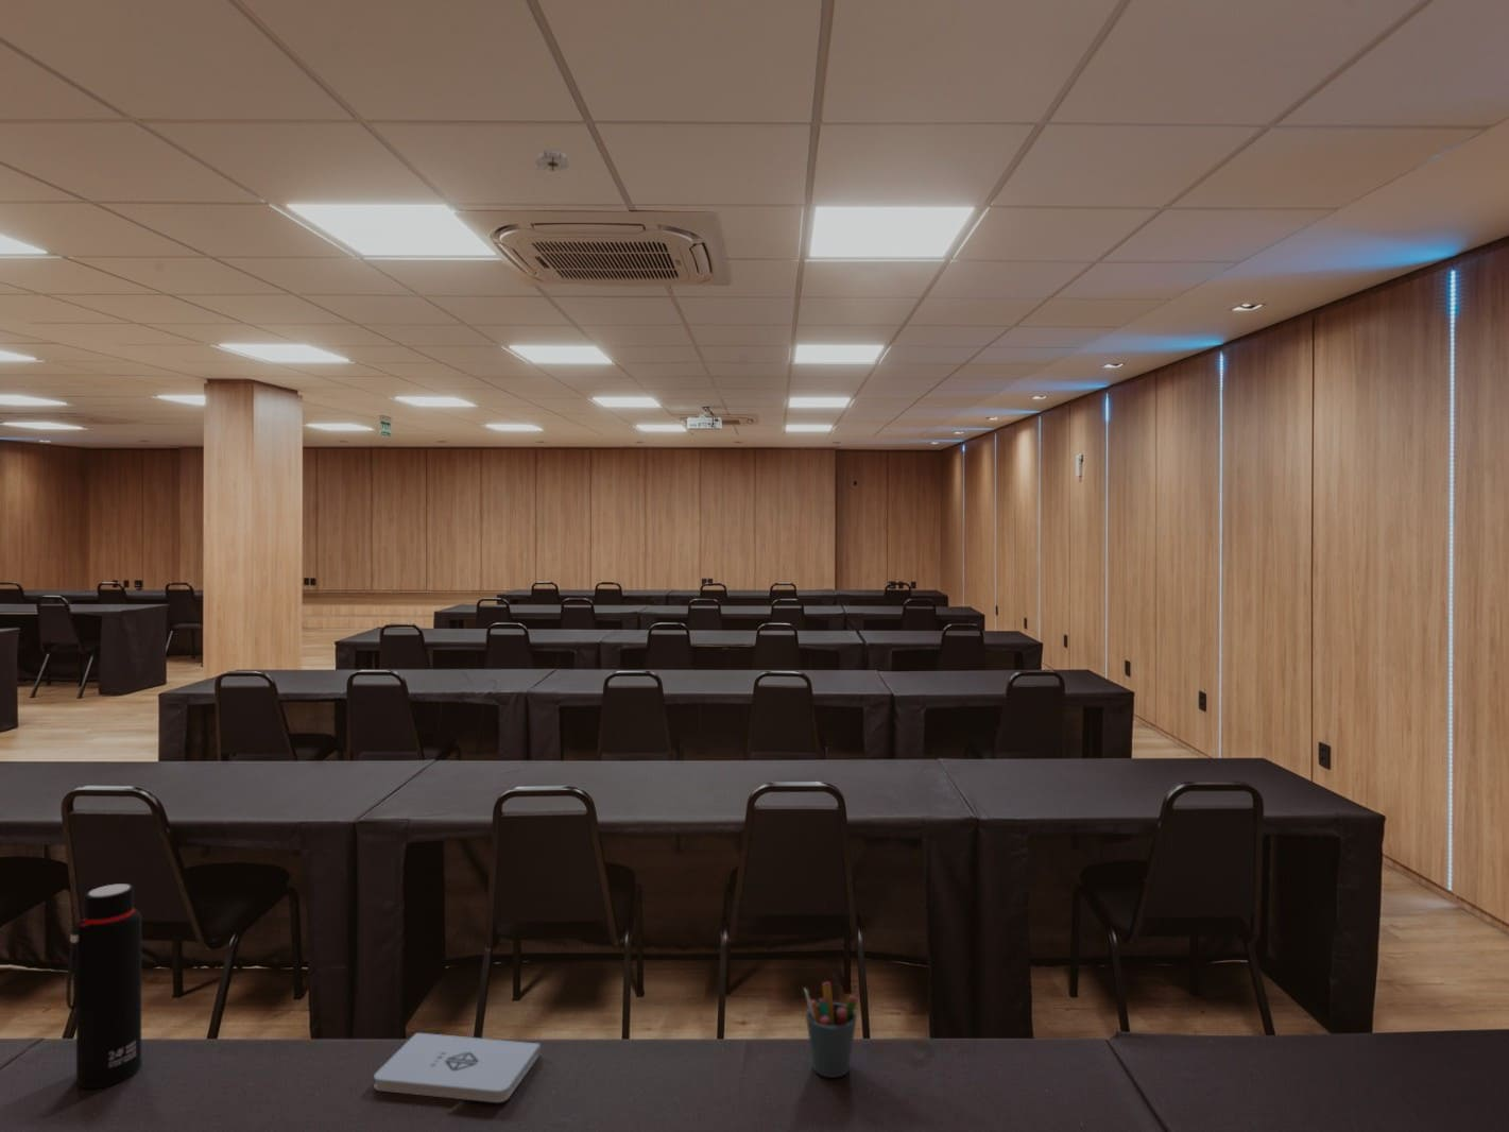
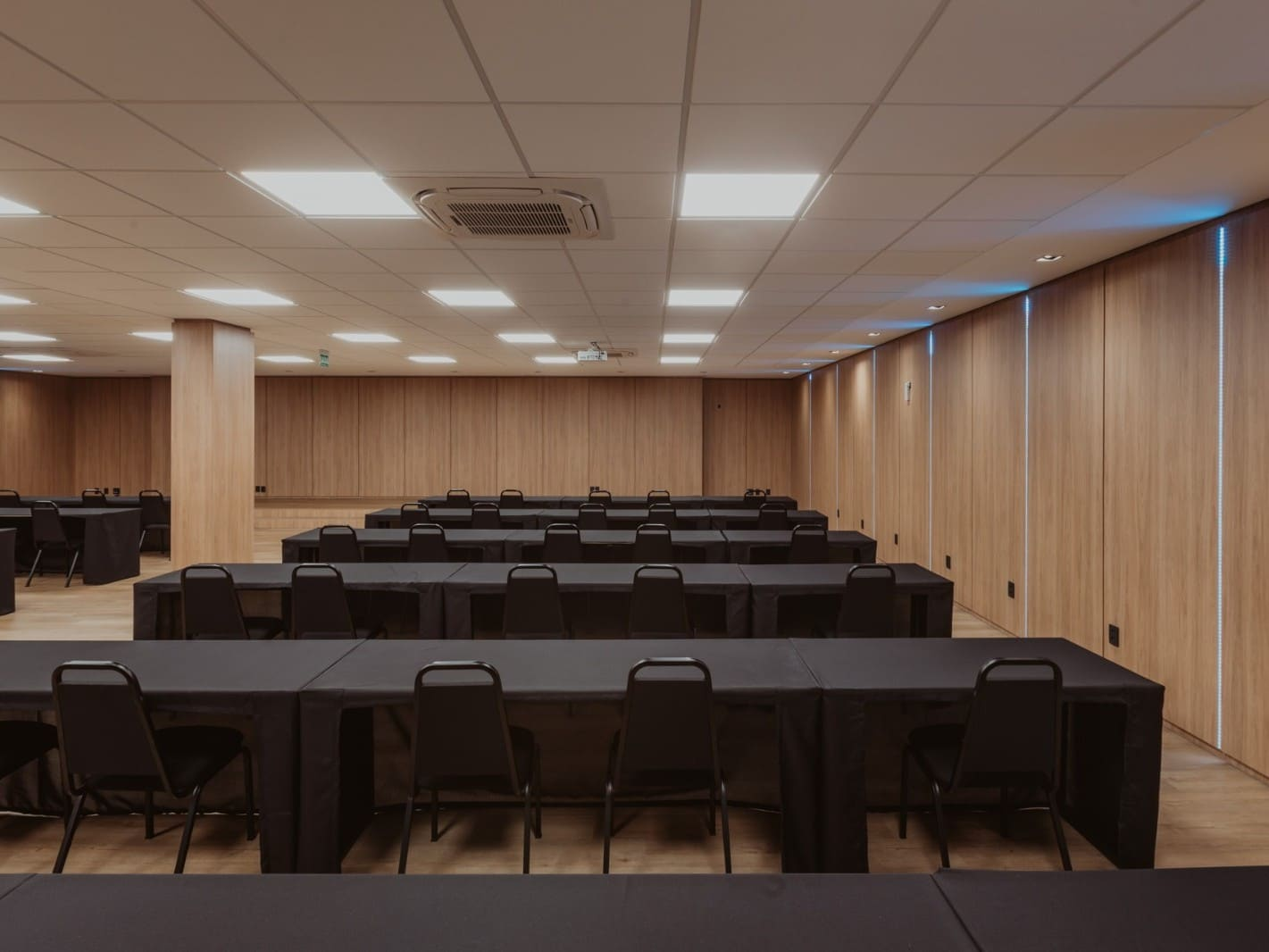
- water bottle (103, 983)
- notepad (458, 1065)
- smoke detector (551, 161)
- pen holder (830, 1026)
